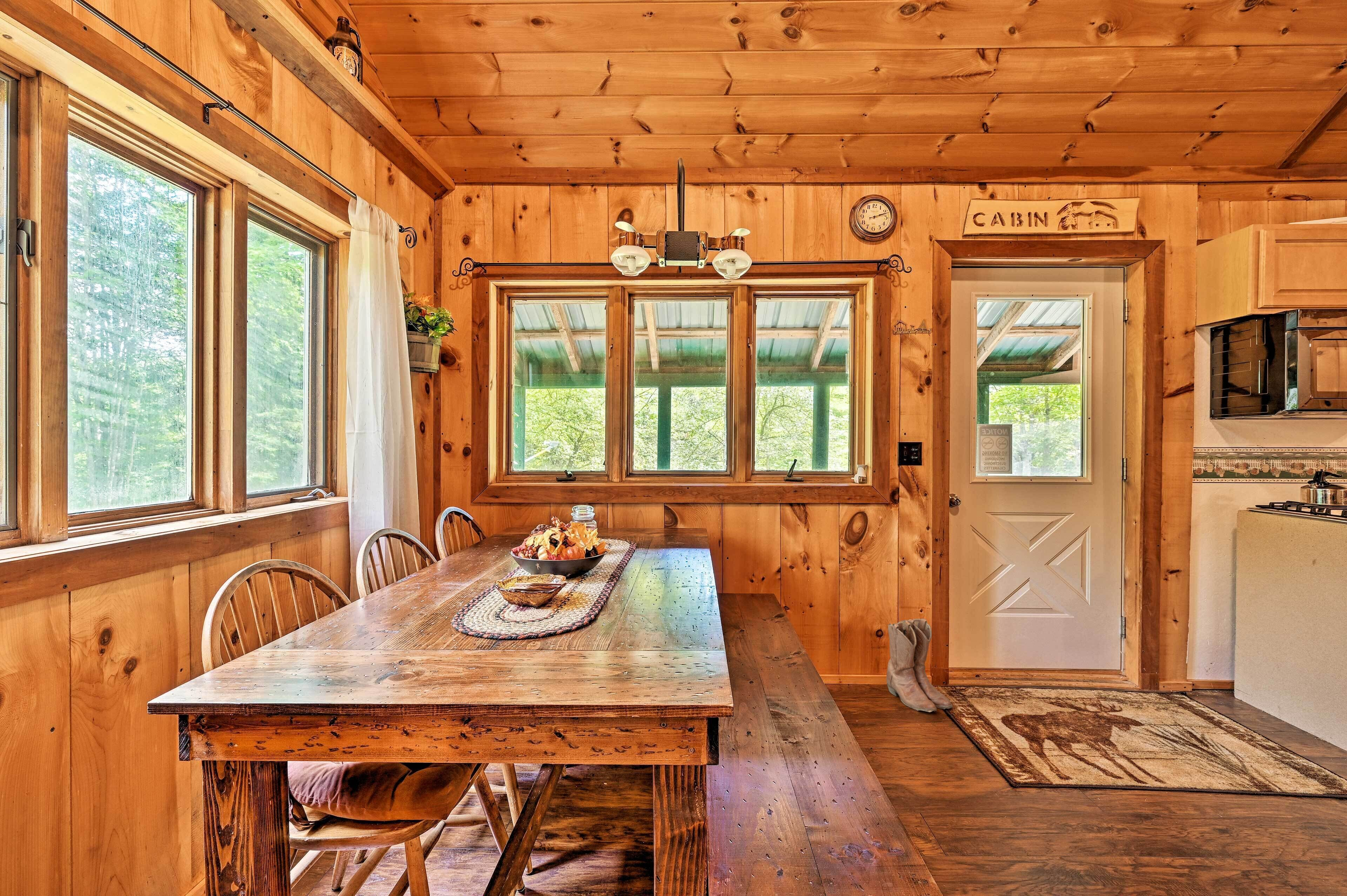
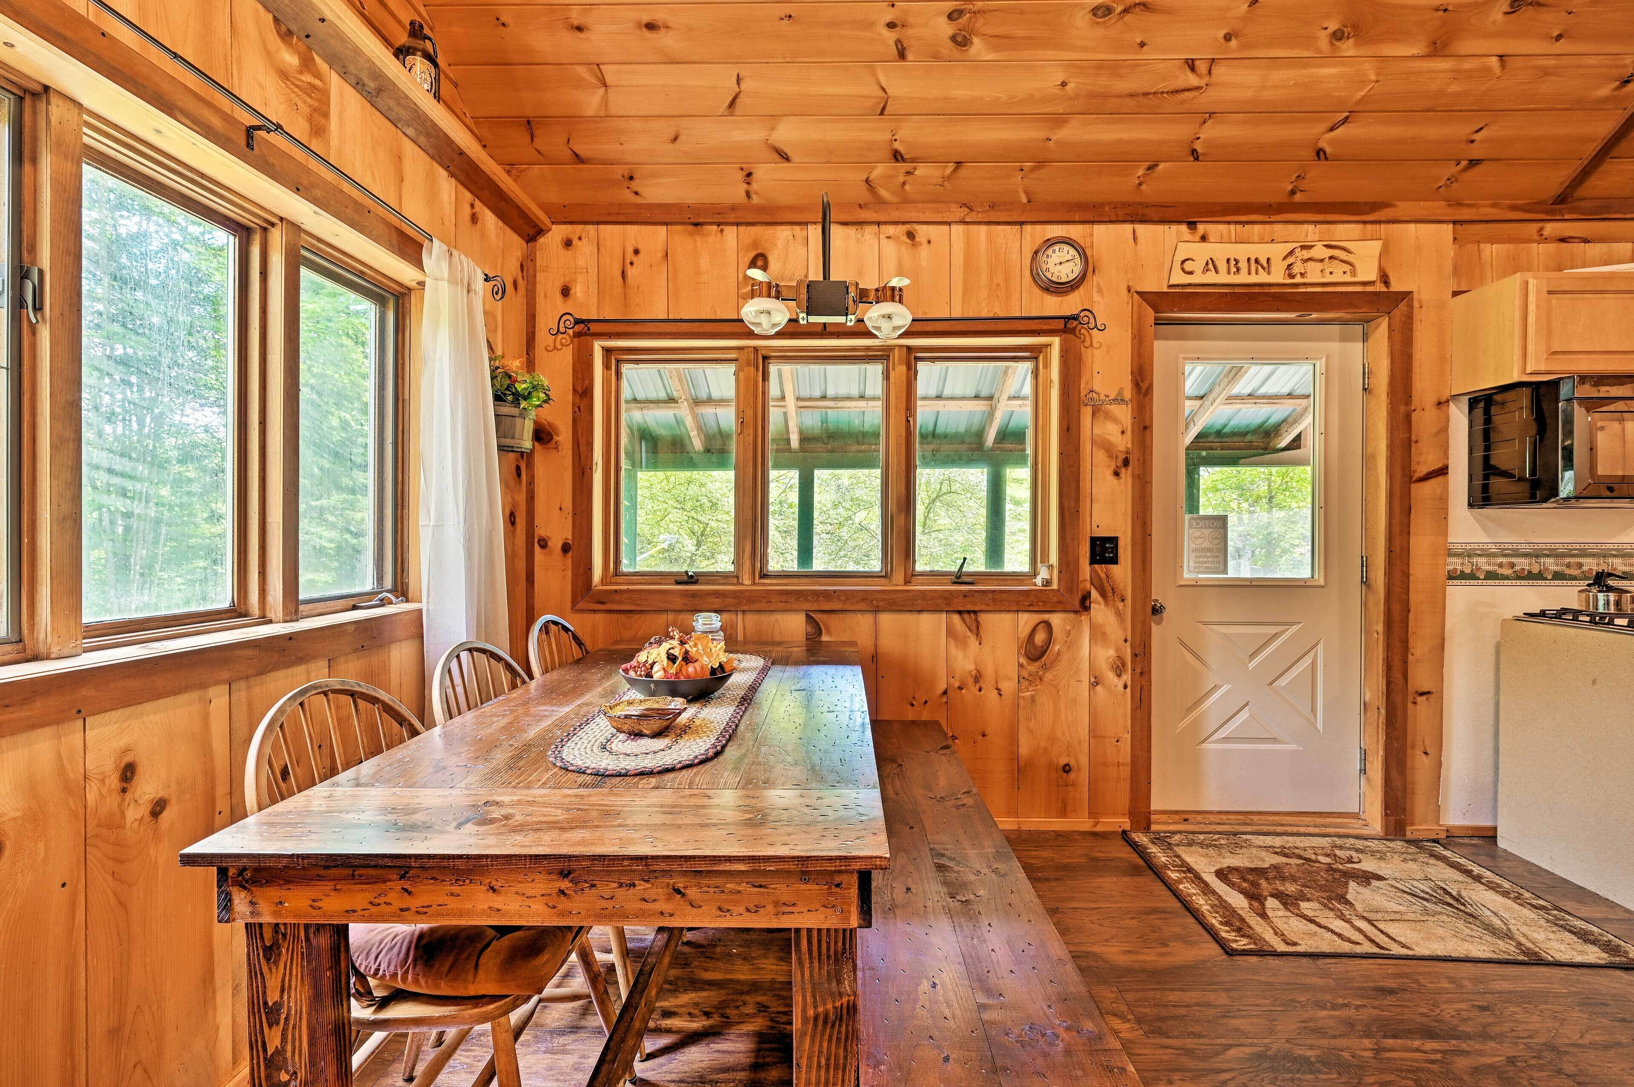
- boots (919, 661)
